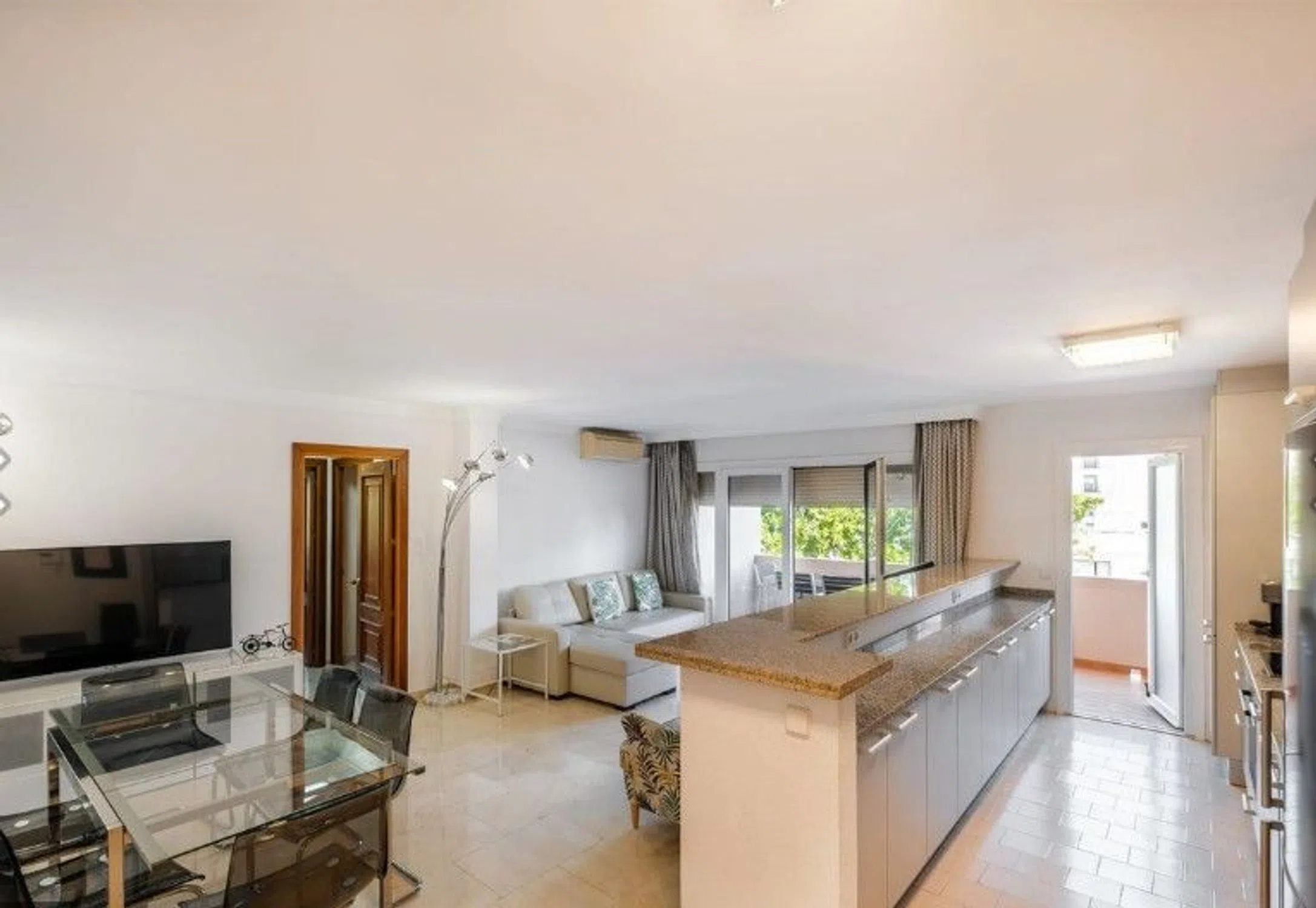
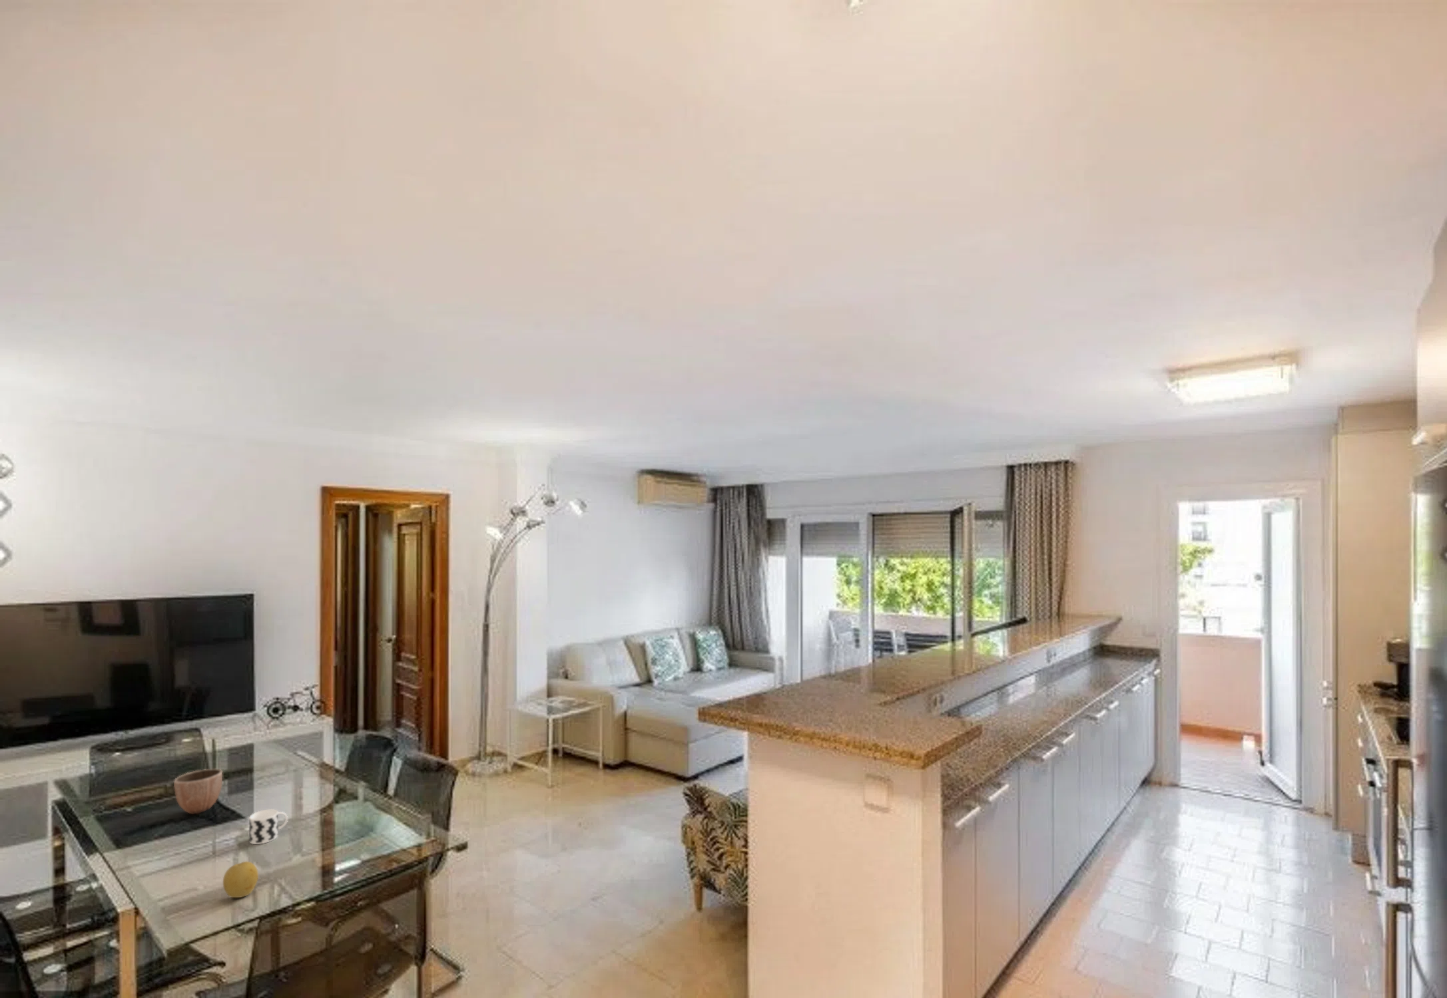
+ decorative bowl (198, 792)
+ cup (268, 825)
+ fruit (241, 879)
